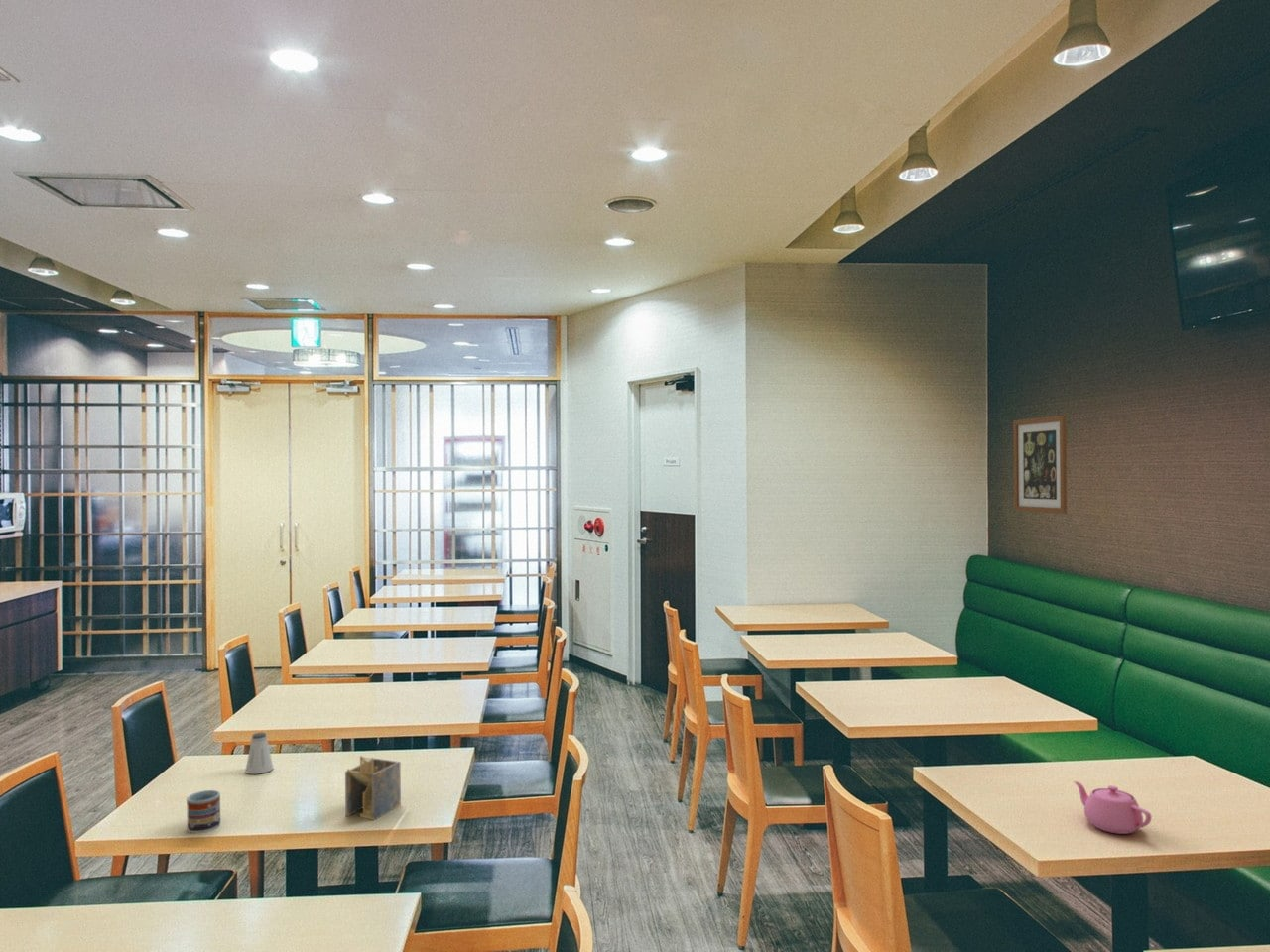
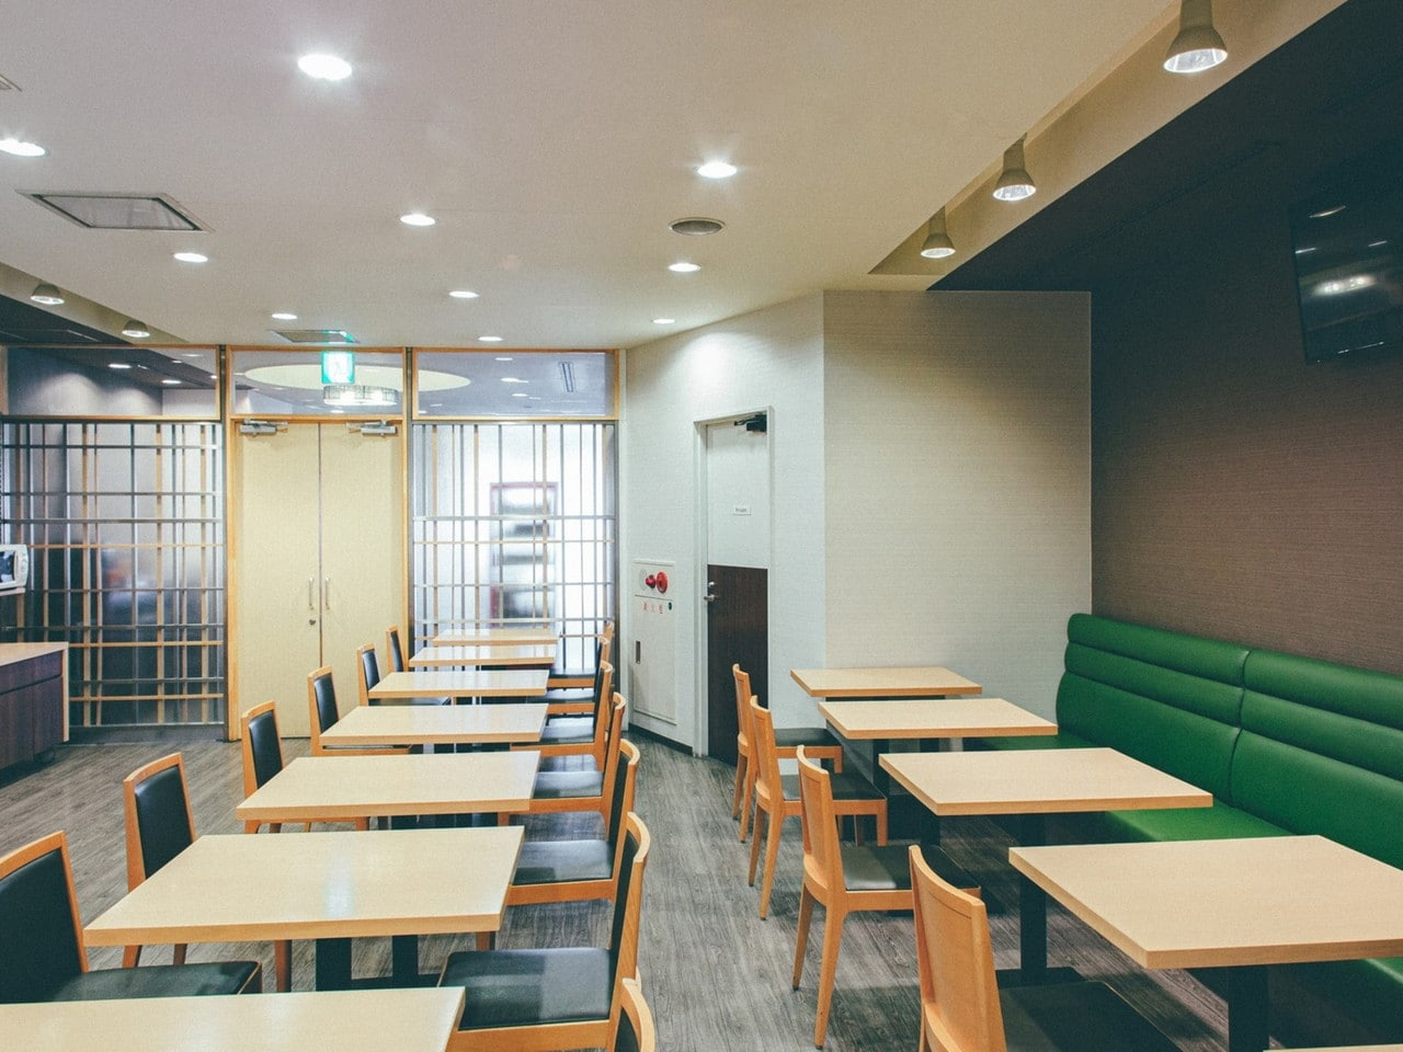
- cup (205, 809)
- saltshaker (259, 752)
- wall art (1039, 465)
- teapot (1110, 805)
- napkin holder (373, 780)
